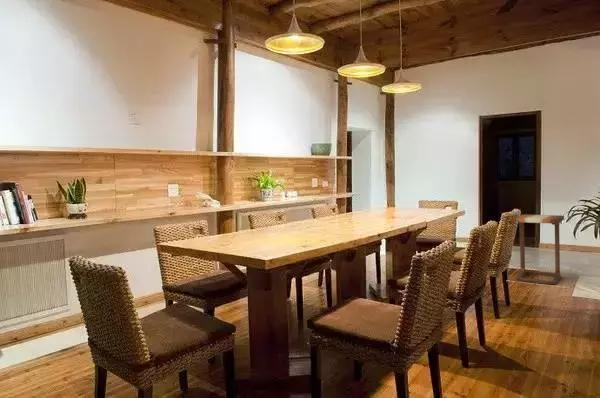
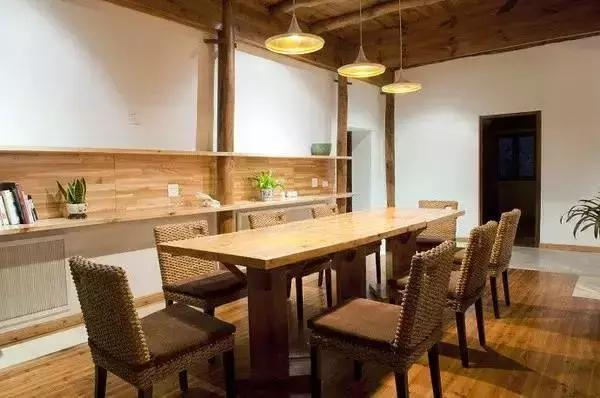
- side table (524, 248)
